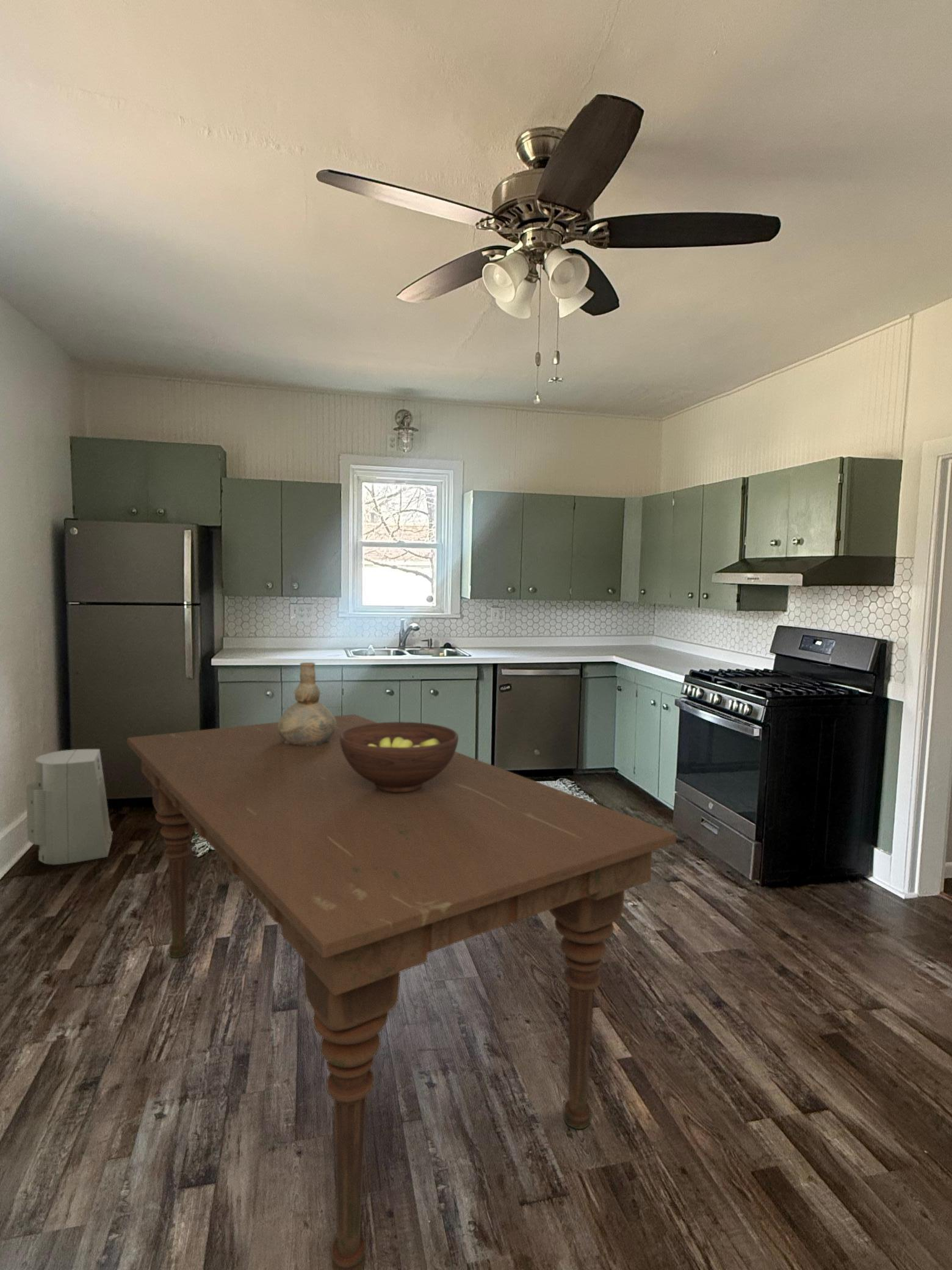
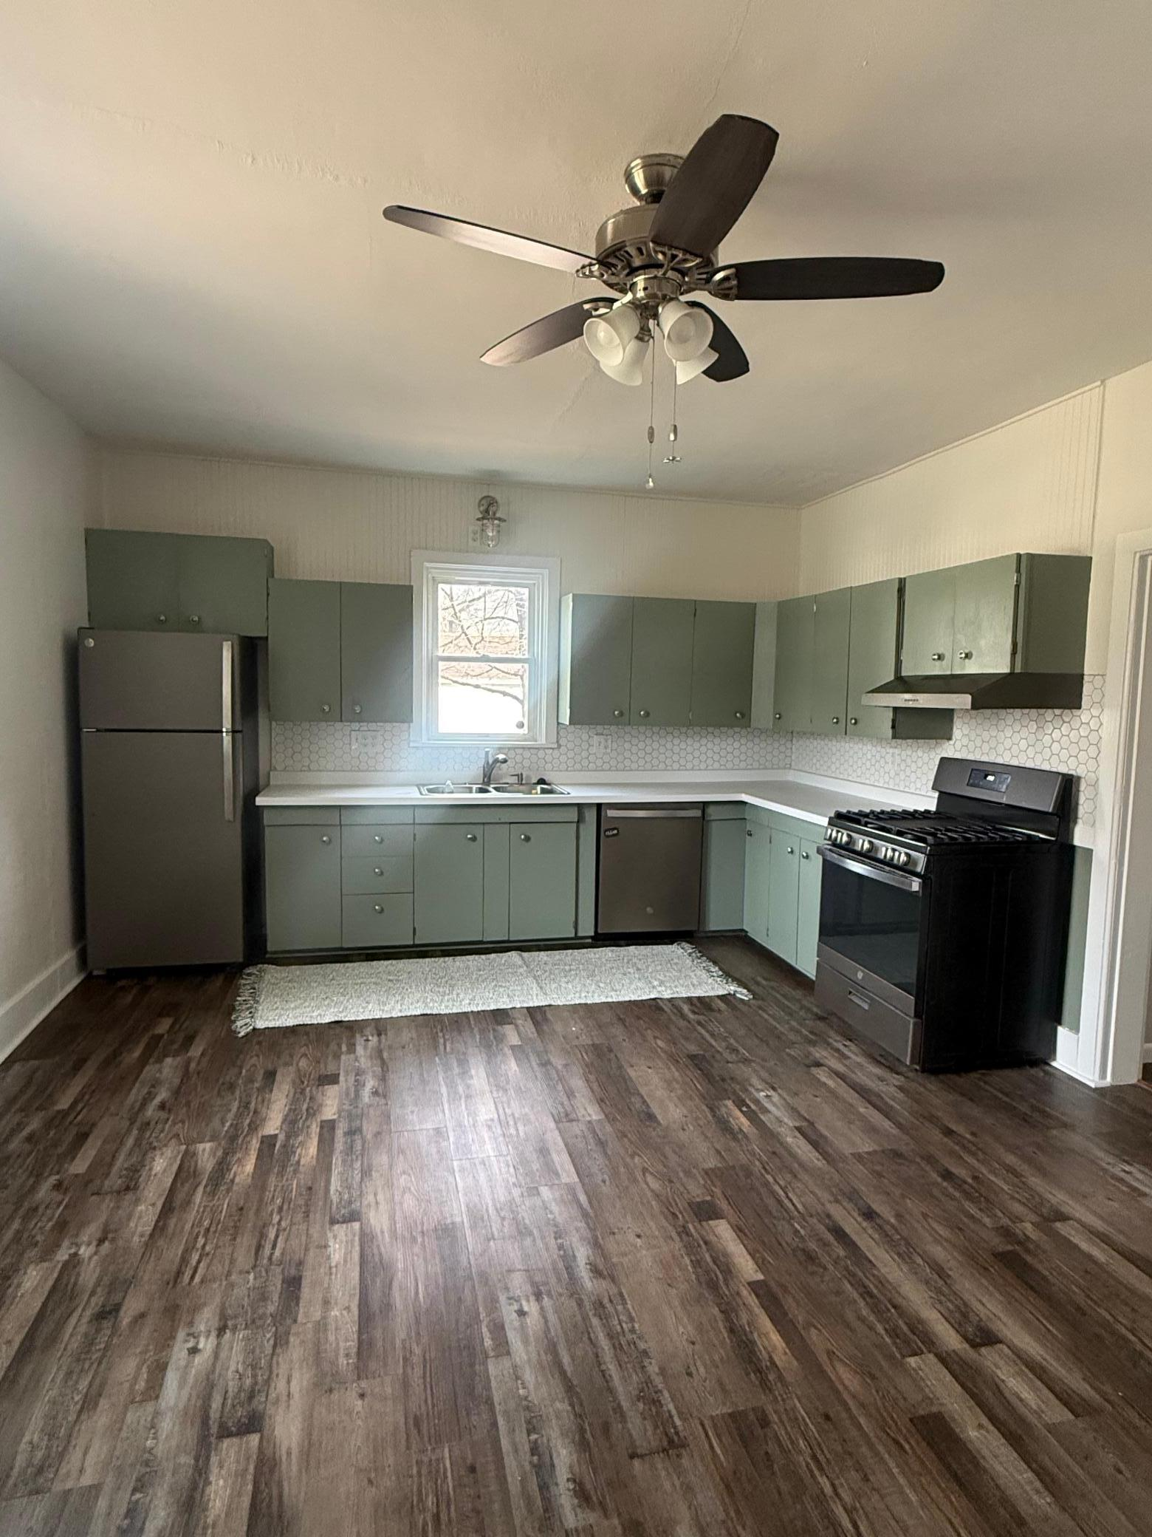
- fan (70, 805)
- fruit bowl (399, 760)
- vase (307, 702)
- dining table (345, 900)
